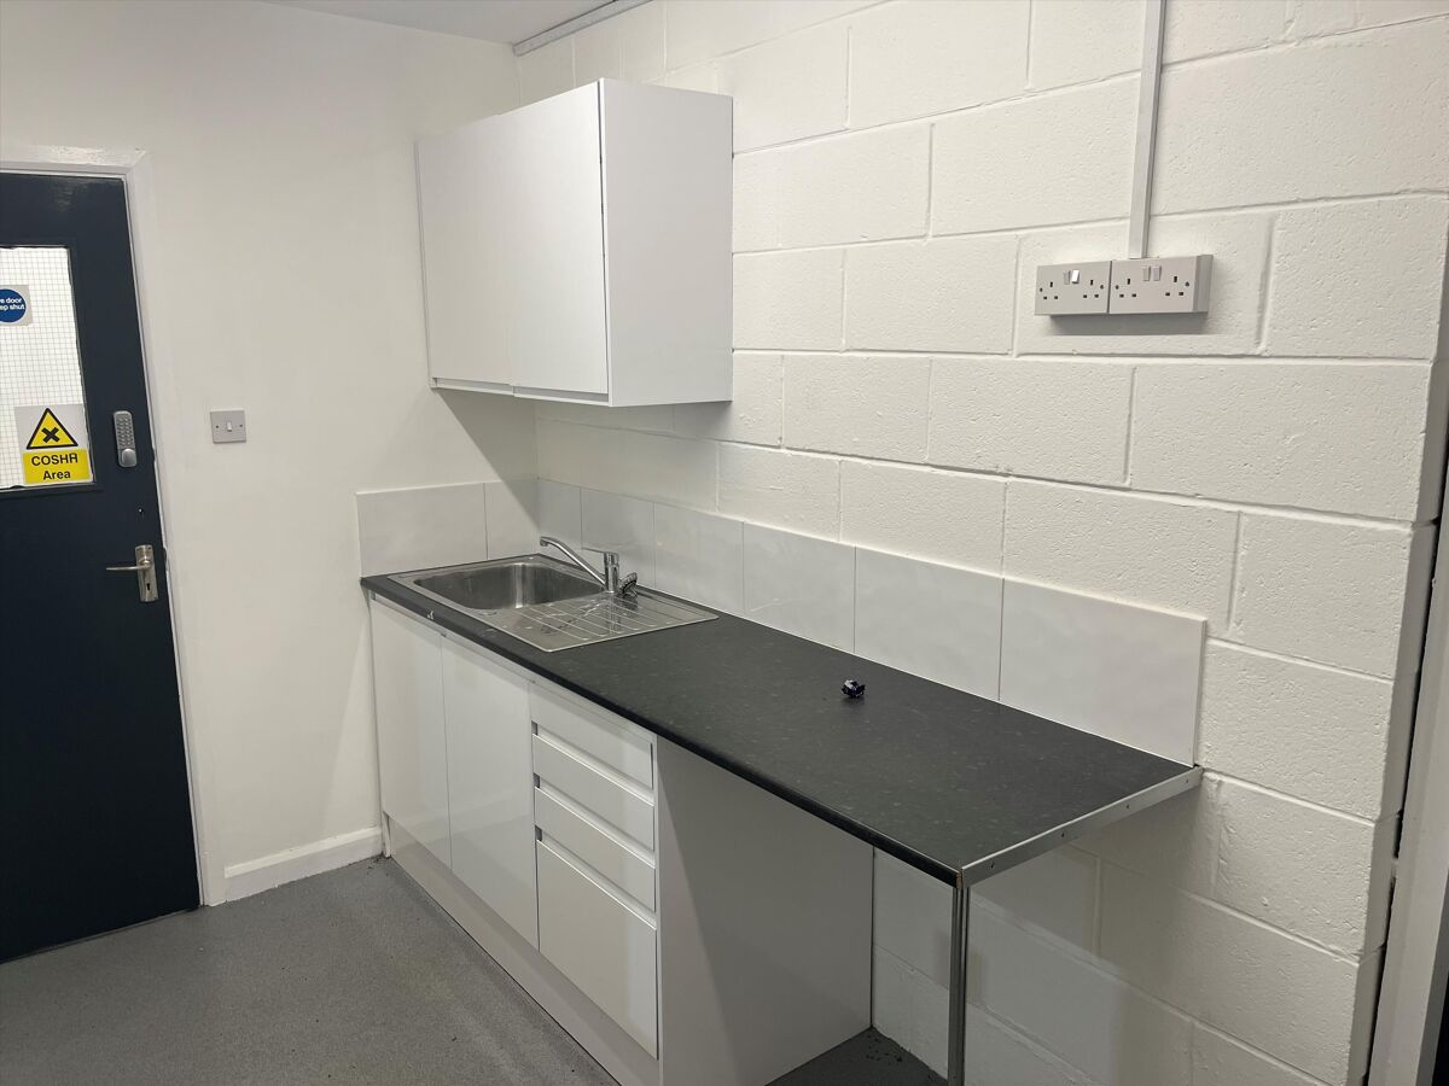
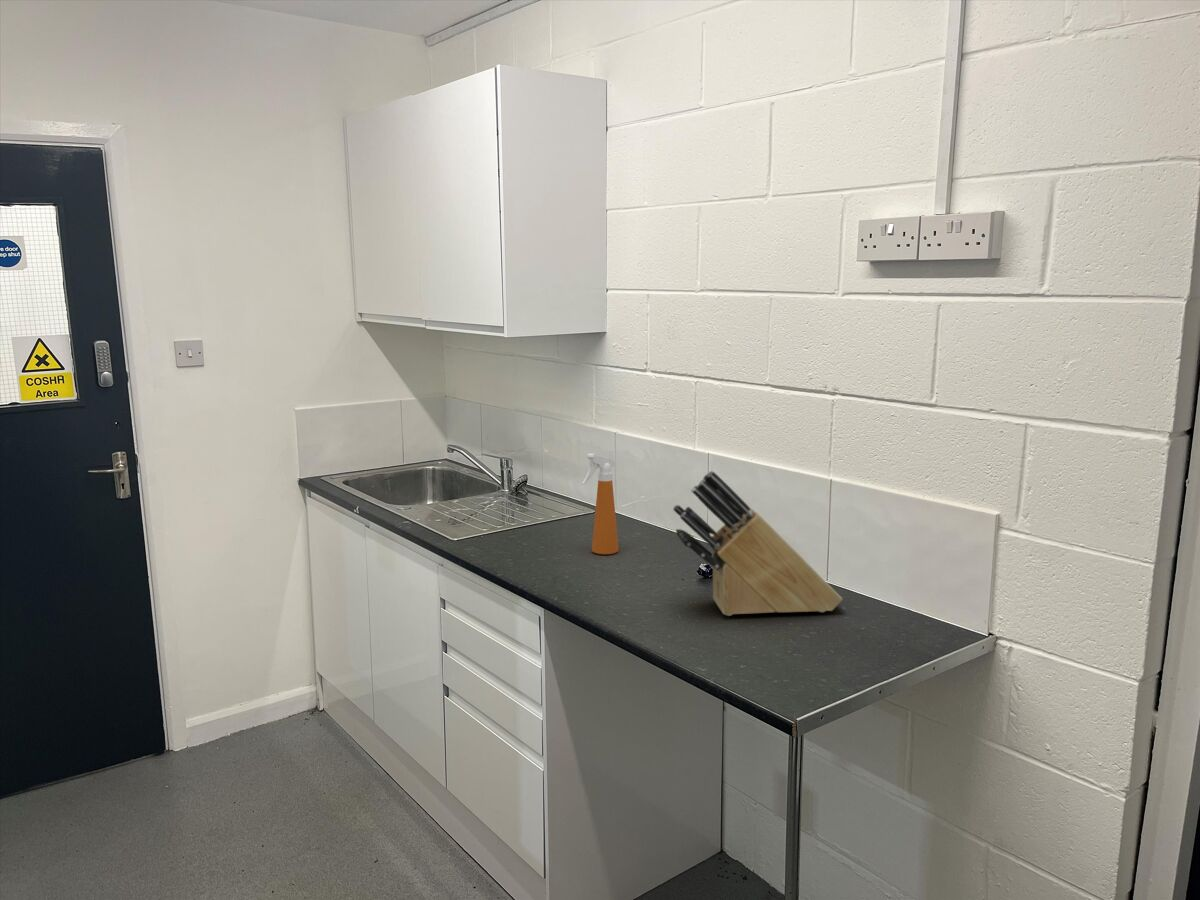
+ knife block (756, 538)
+ spray bottle (599, 502)
